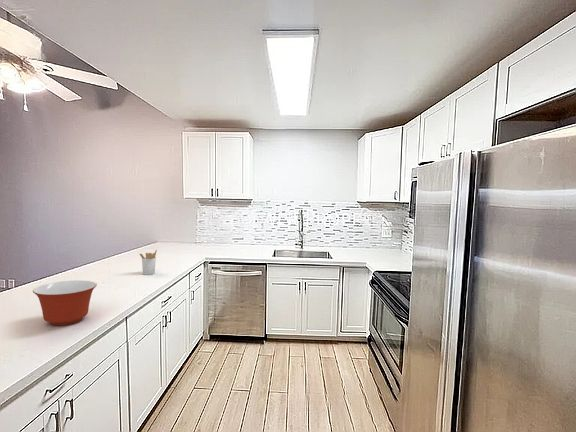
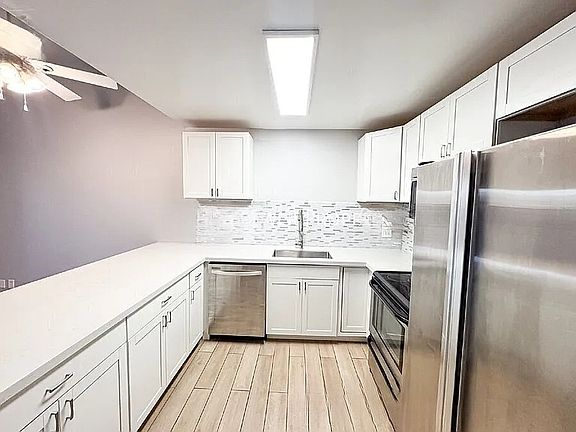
- utensil holder (149, 262)
- mixing bowl (66, 303)
